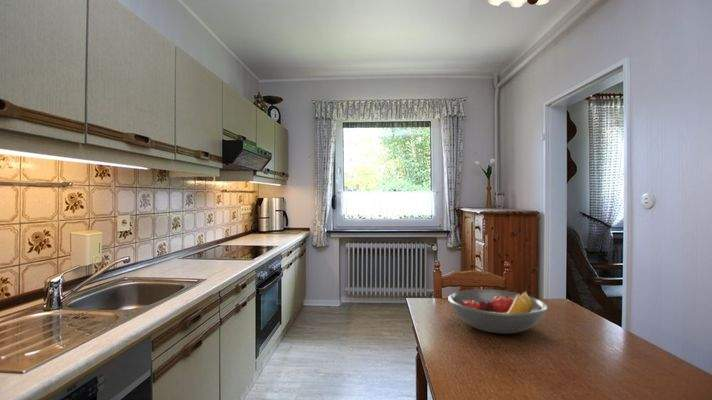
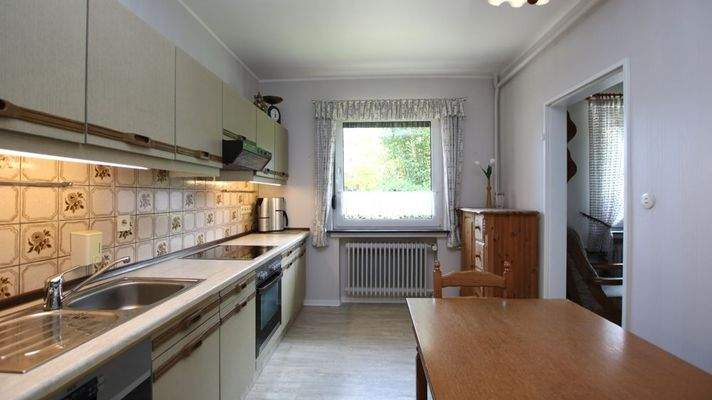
- fruit bowl (495, 309)
